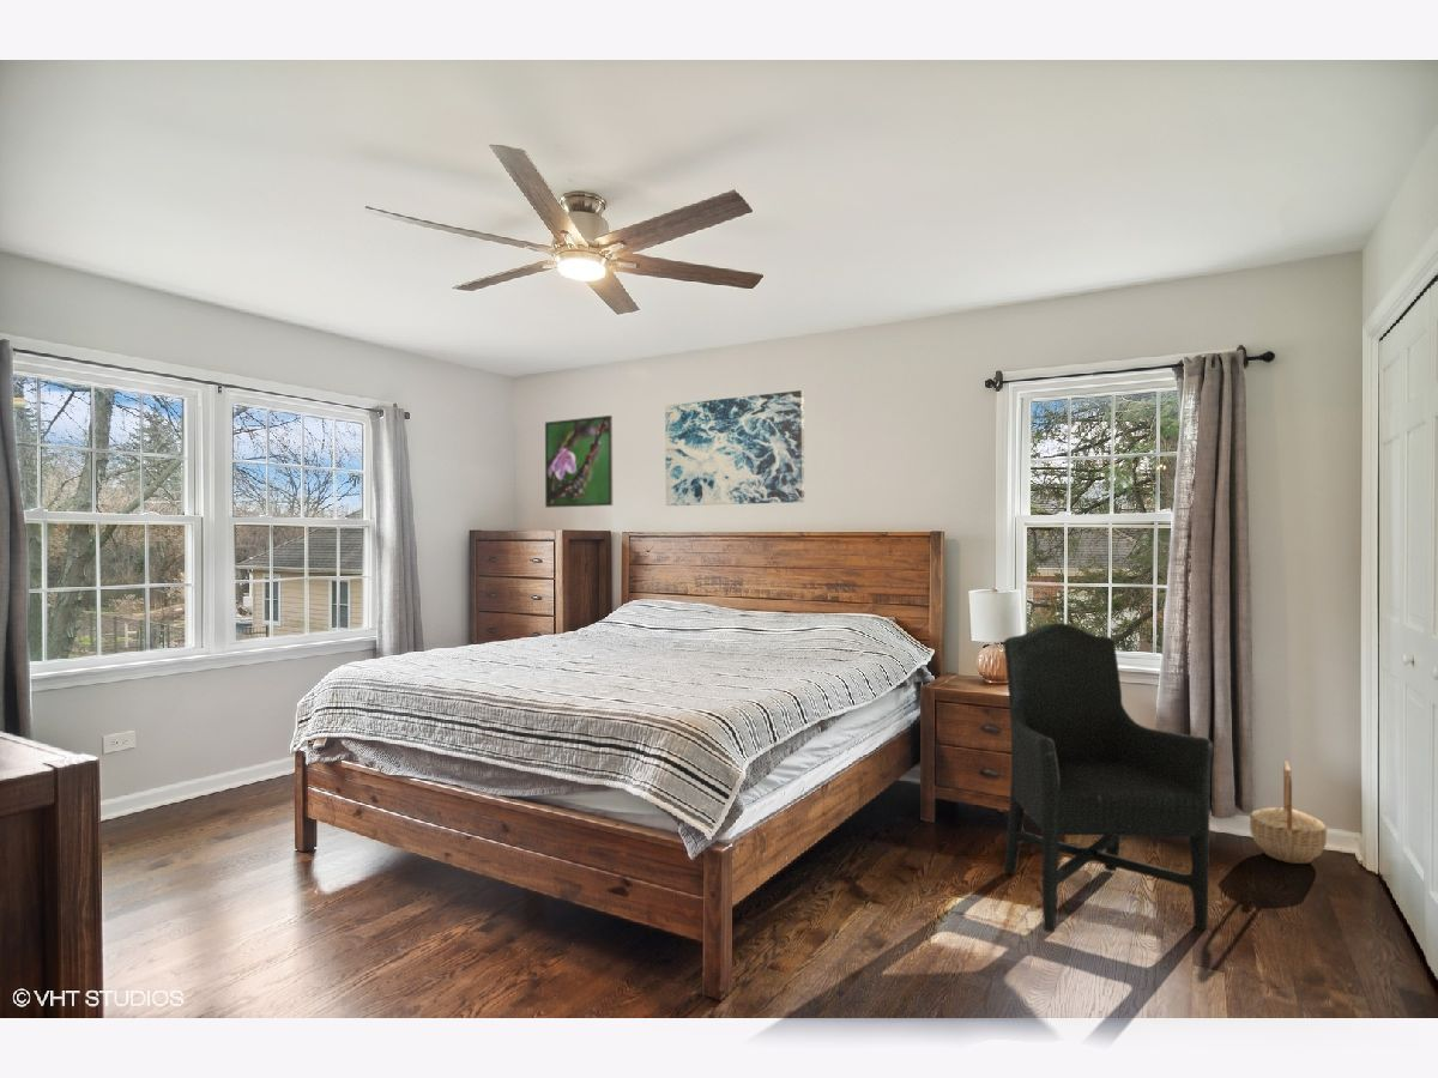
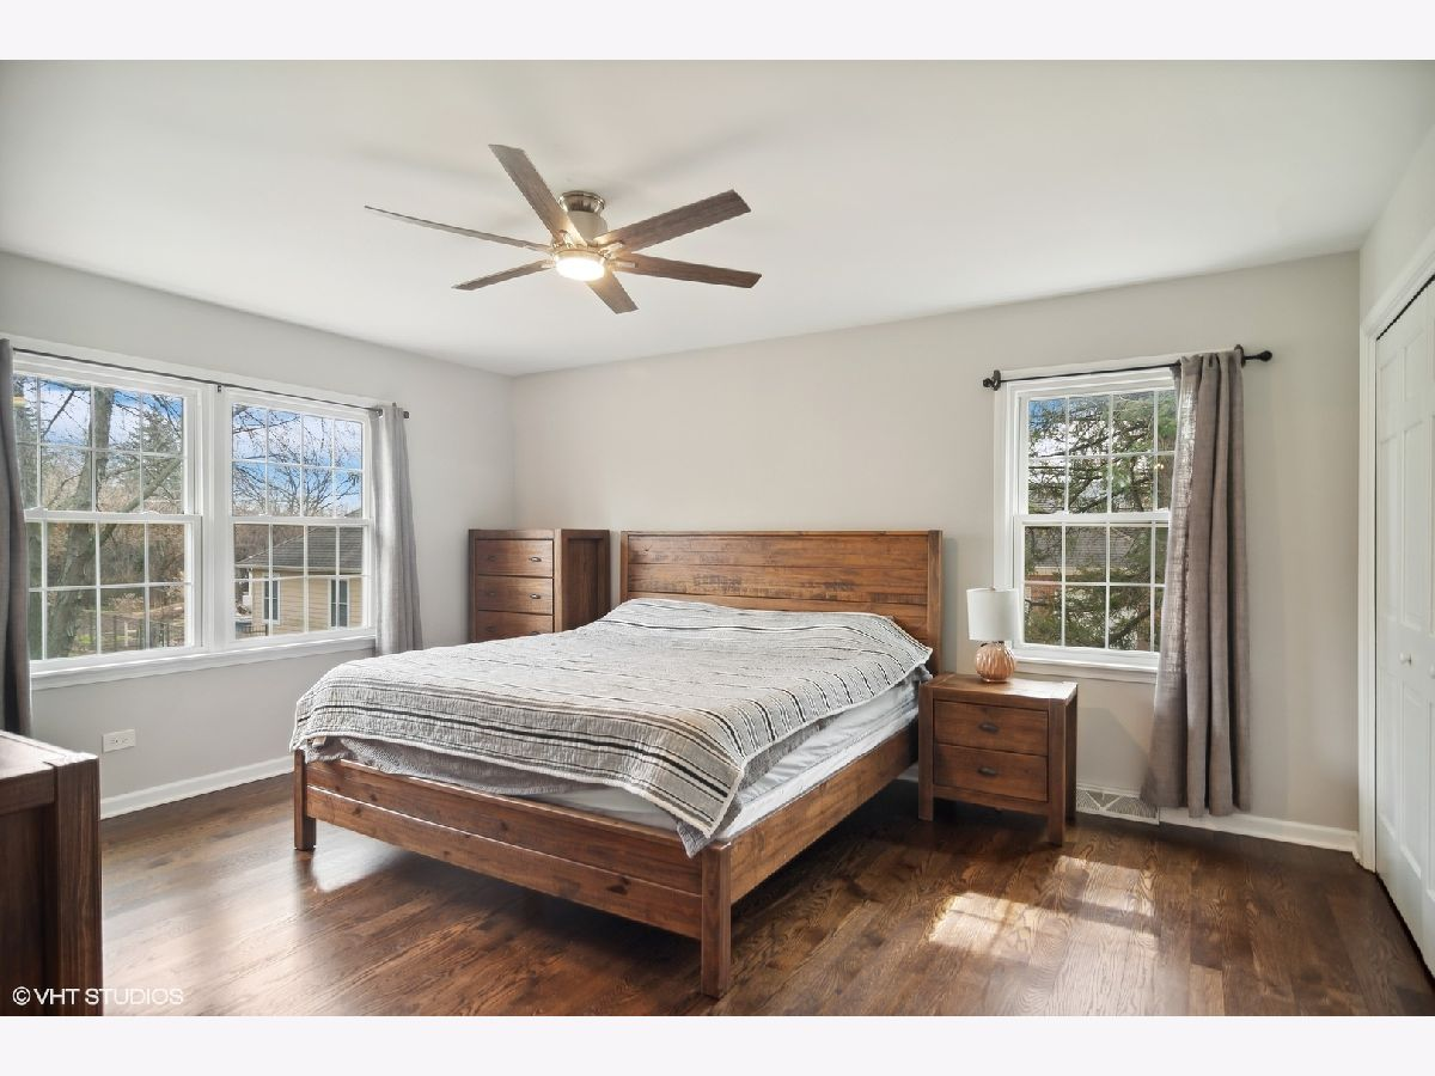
- wall art (731, 450)
- basket (1287, 810)
- chair (1093, 763)
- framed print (578, 462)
